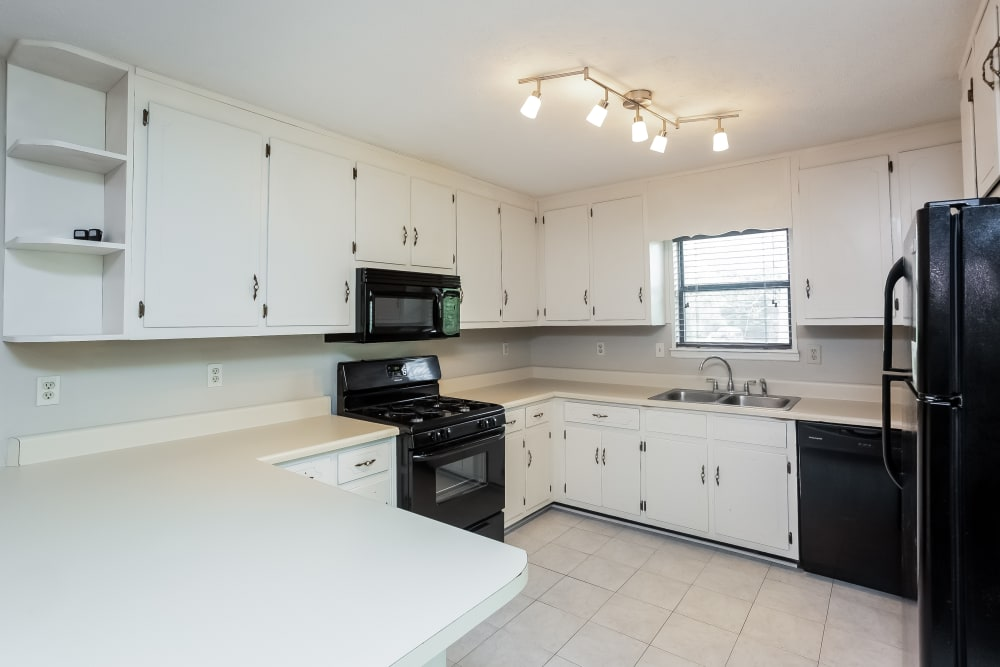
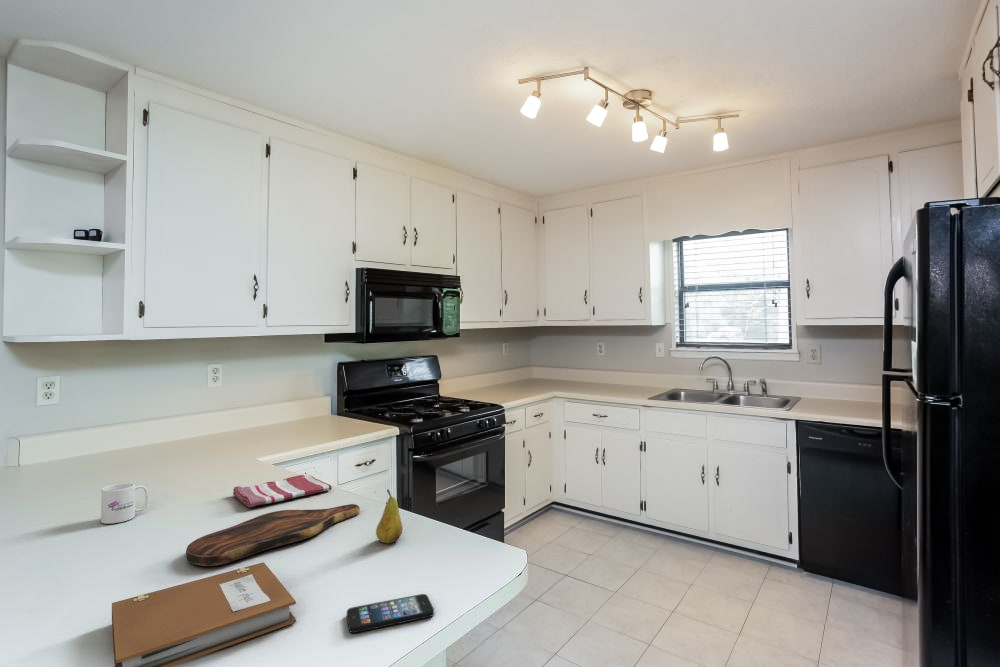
+ smartphone (390, 612)
+ dish towel (282, 489)
+ mug (125, 501)
+ cutting board (280, 527)
+ fruit (389, 515)
+ notebook (207, 609)
